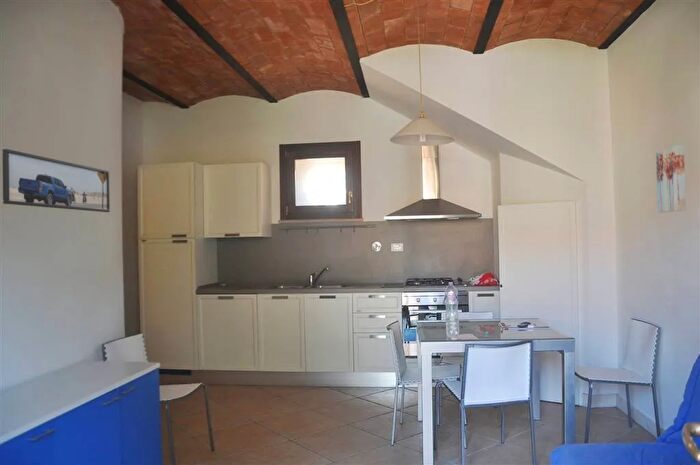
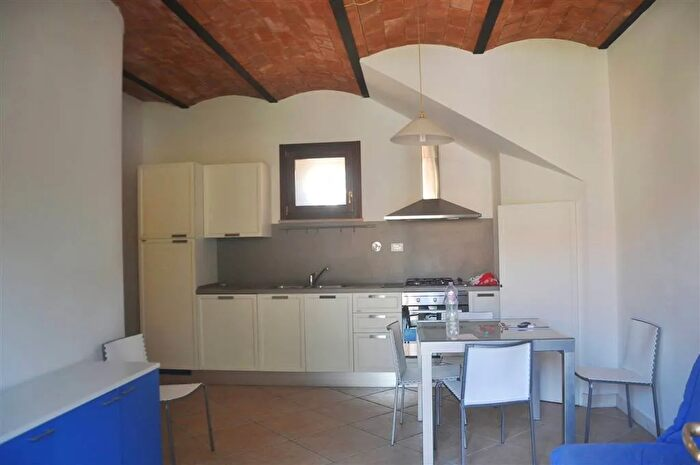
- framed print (63, 185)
- wall art (670, 180)
